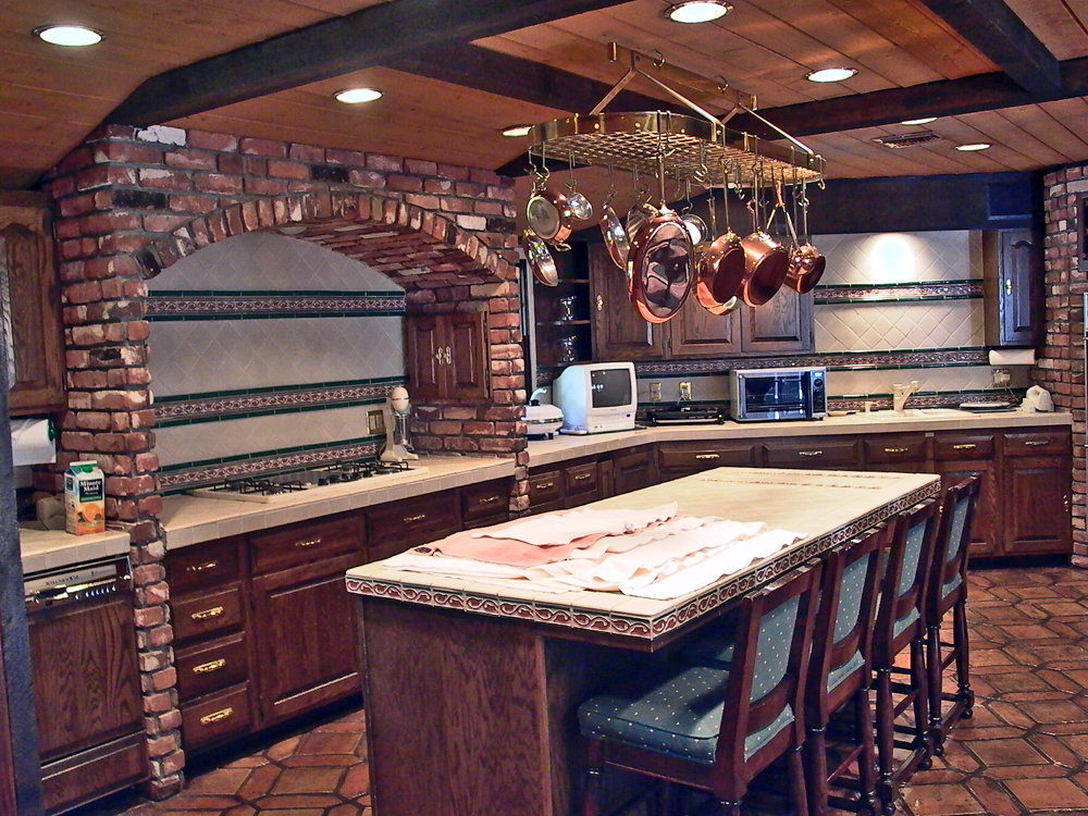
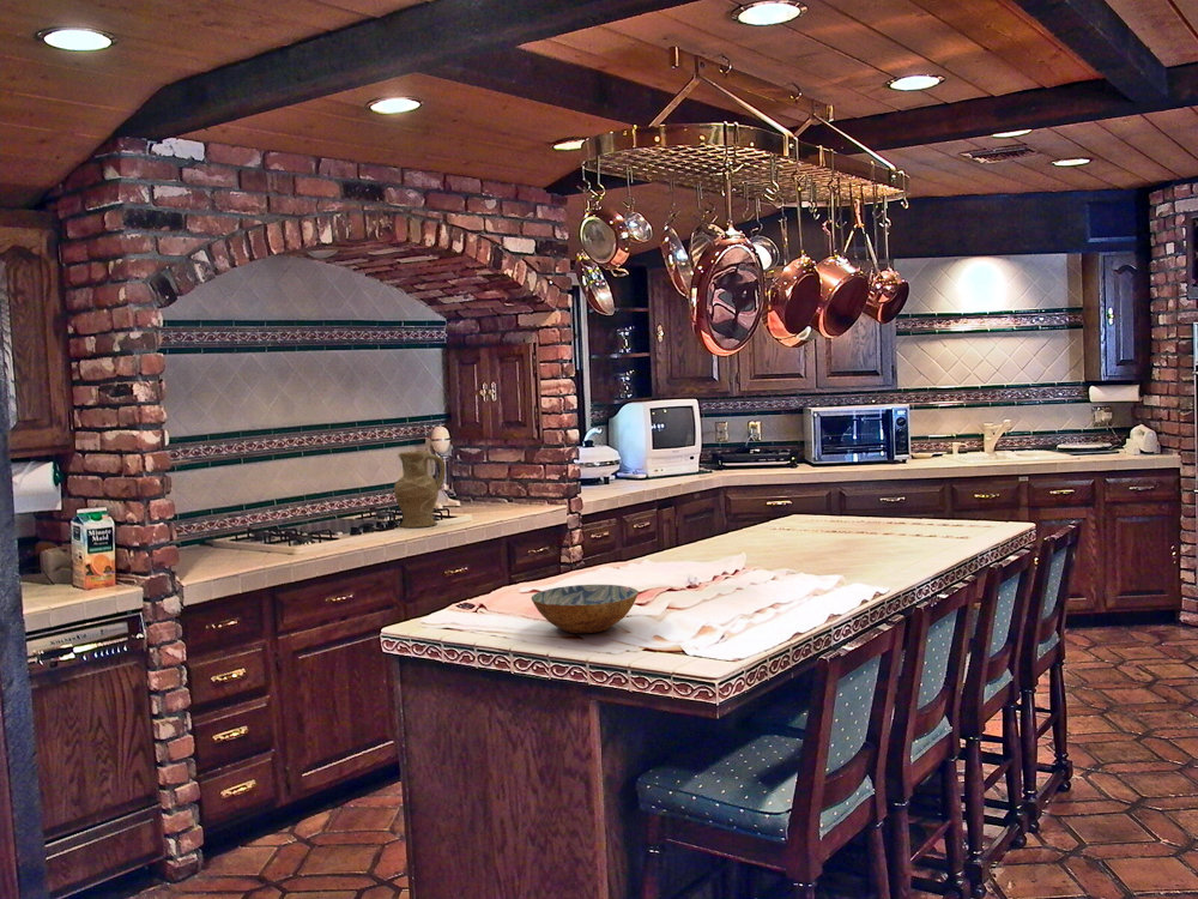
+ bowl (585, 610)
+ vase (418, 488)
